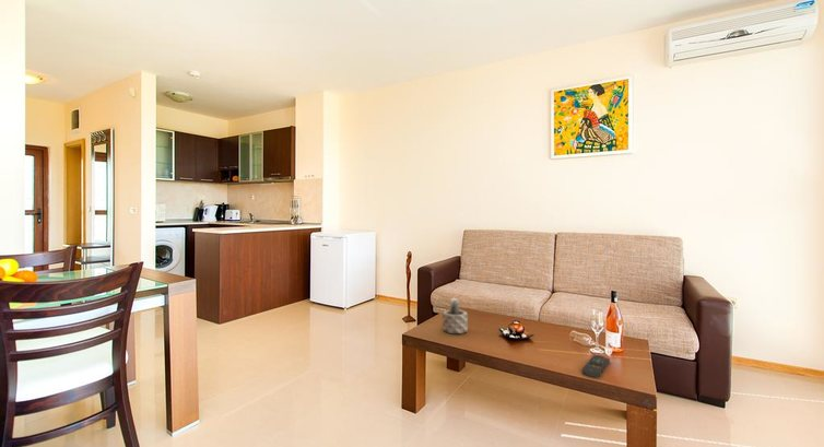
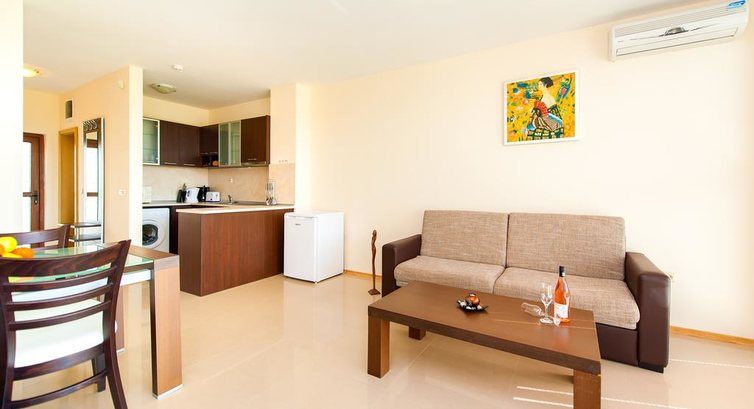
- succulent plant (455, 314)
- remote control (596, 365)
